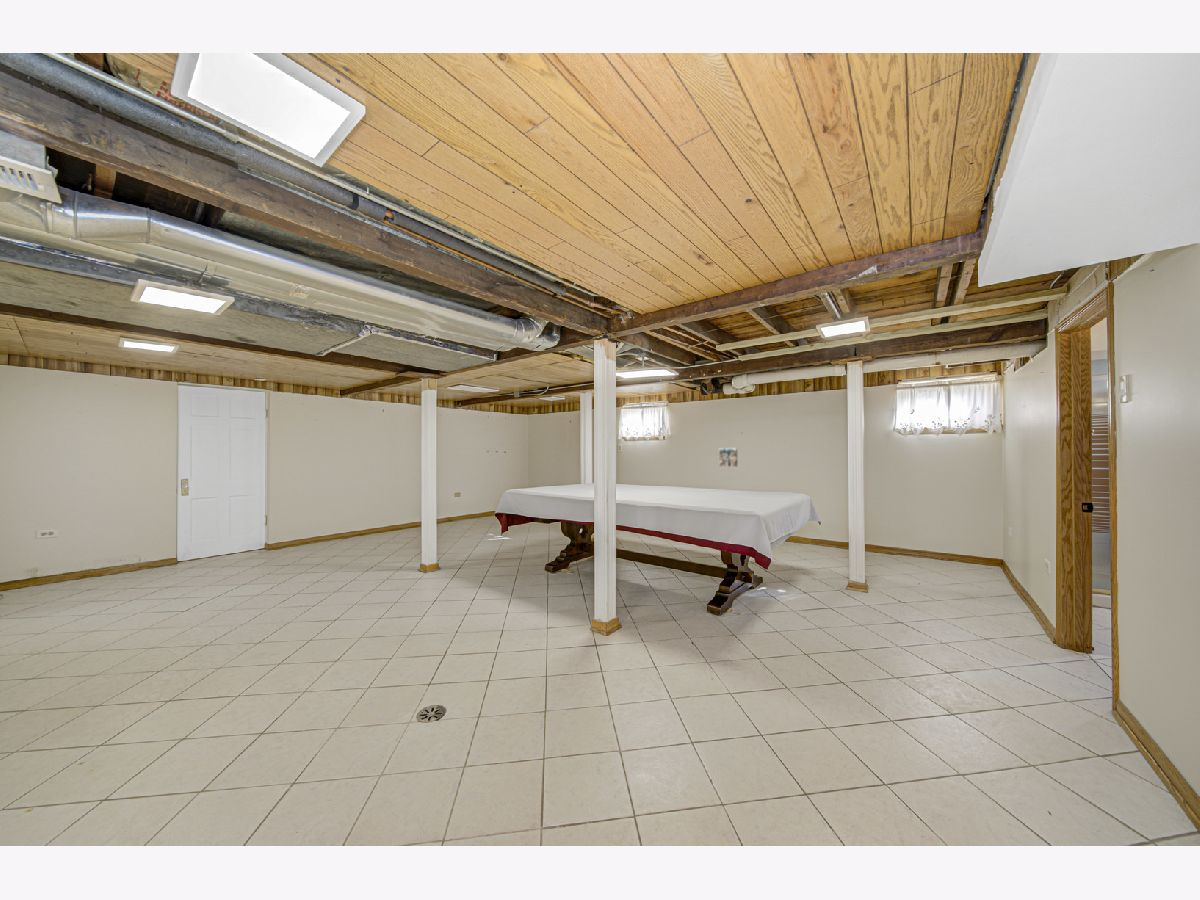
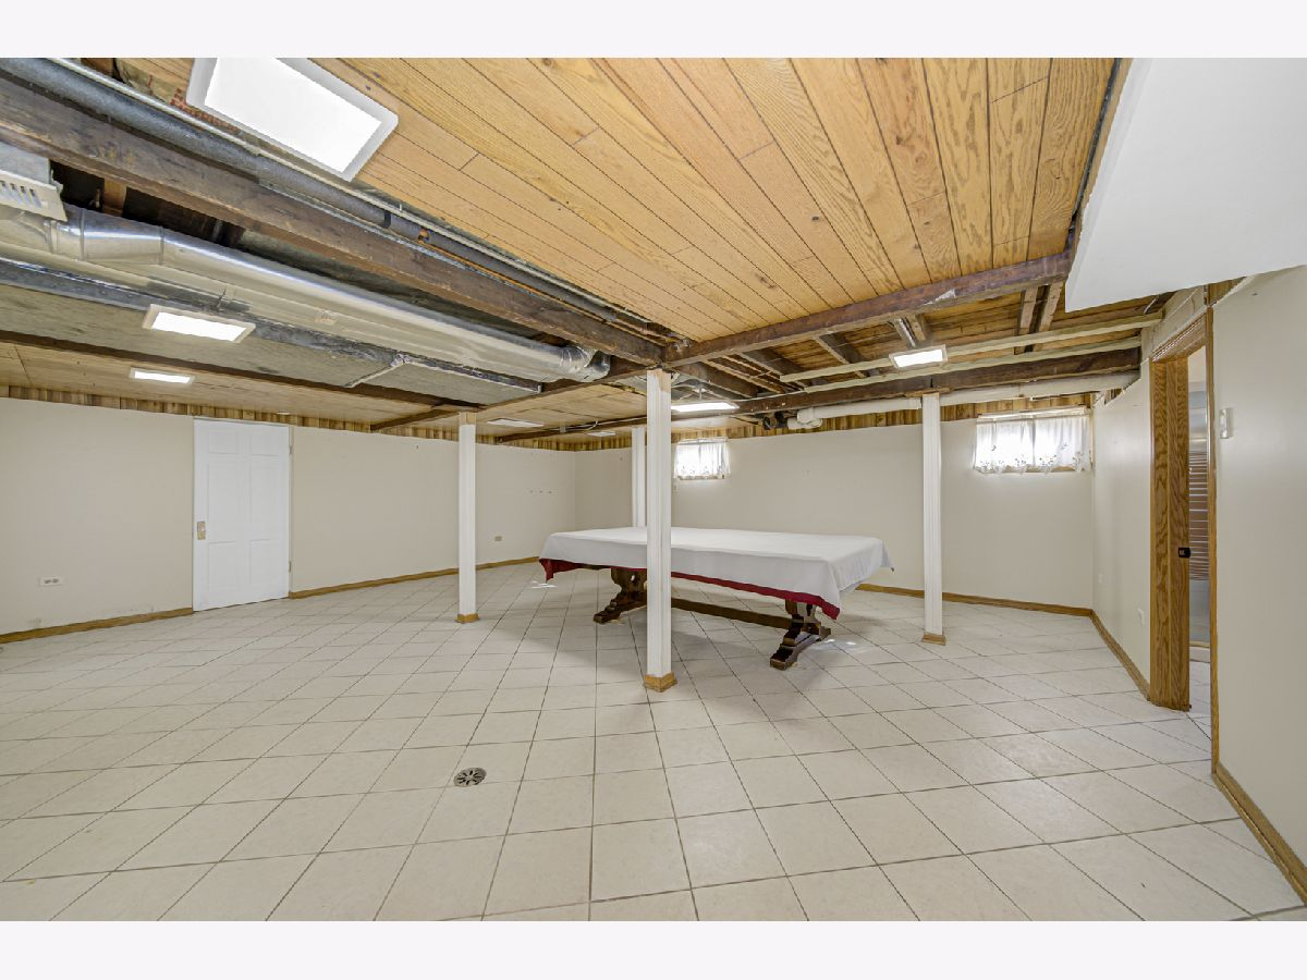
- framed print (728, 457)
